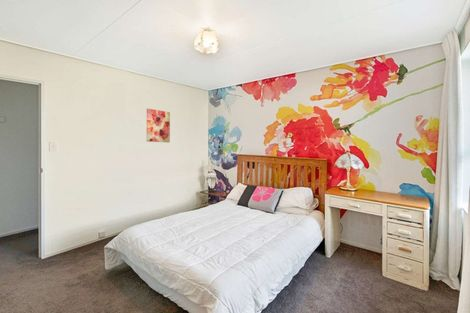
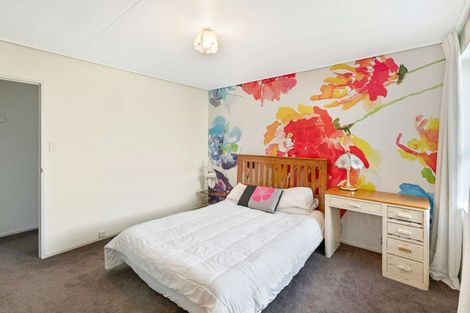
- wall art (158, 126)
